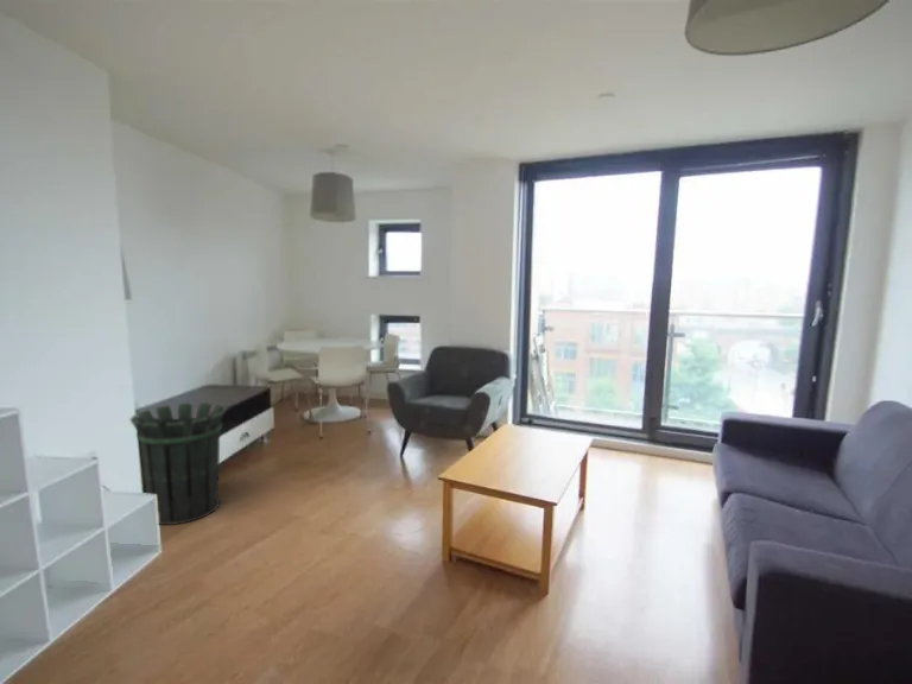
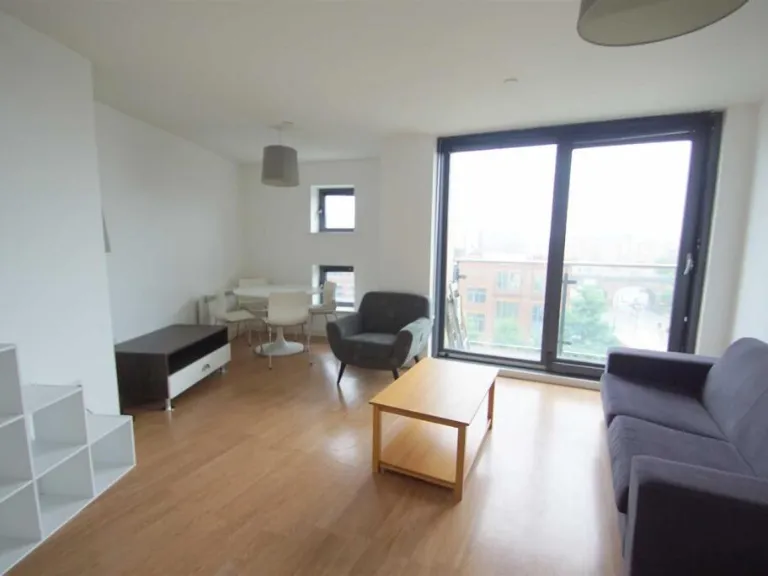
- waste bin (183, 461)
